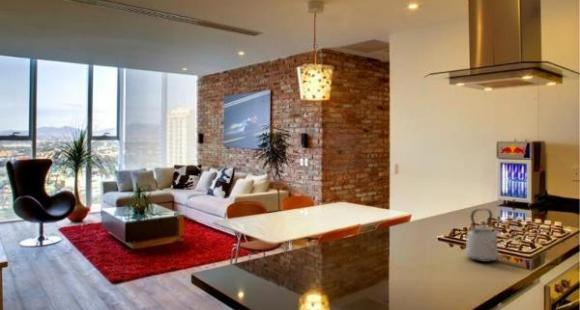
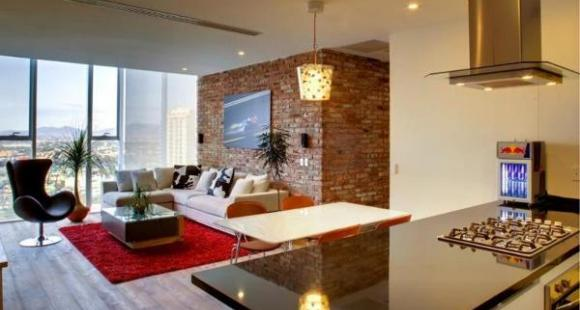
- kettle (485, 233)
